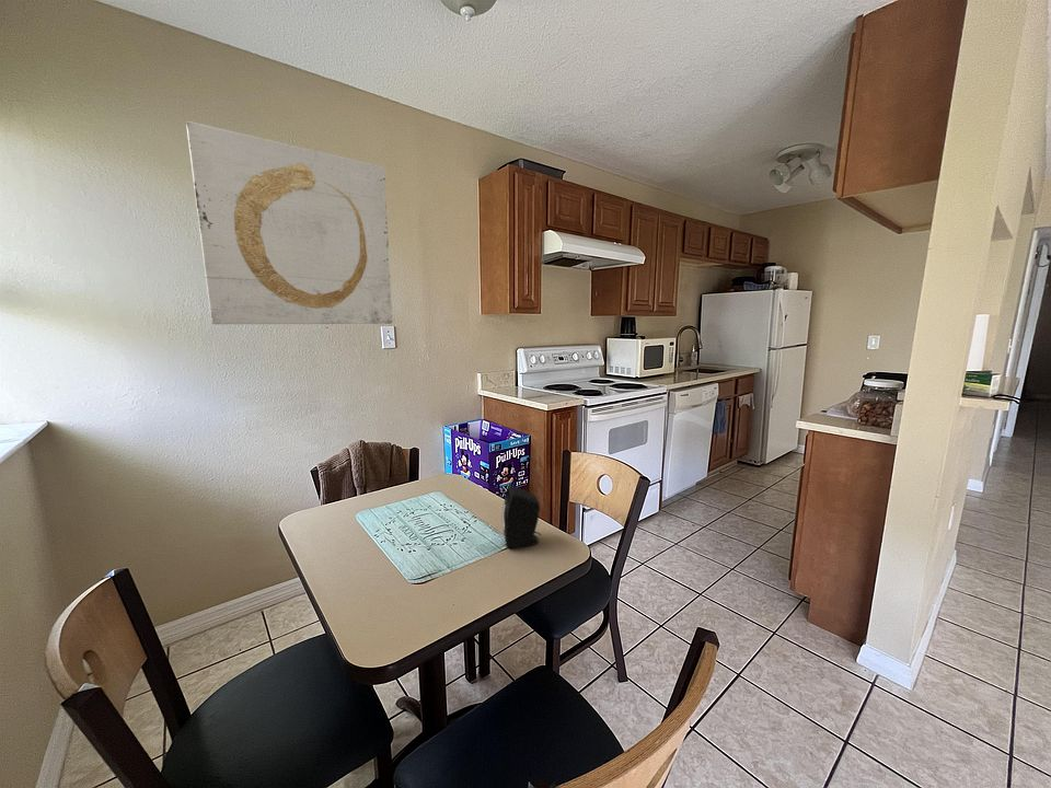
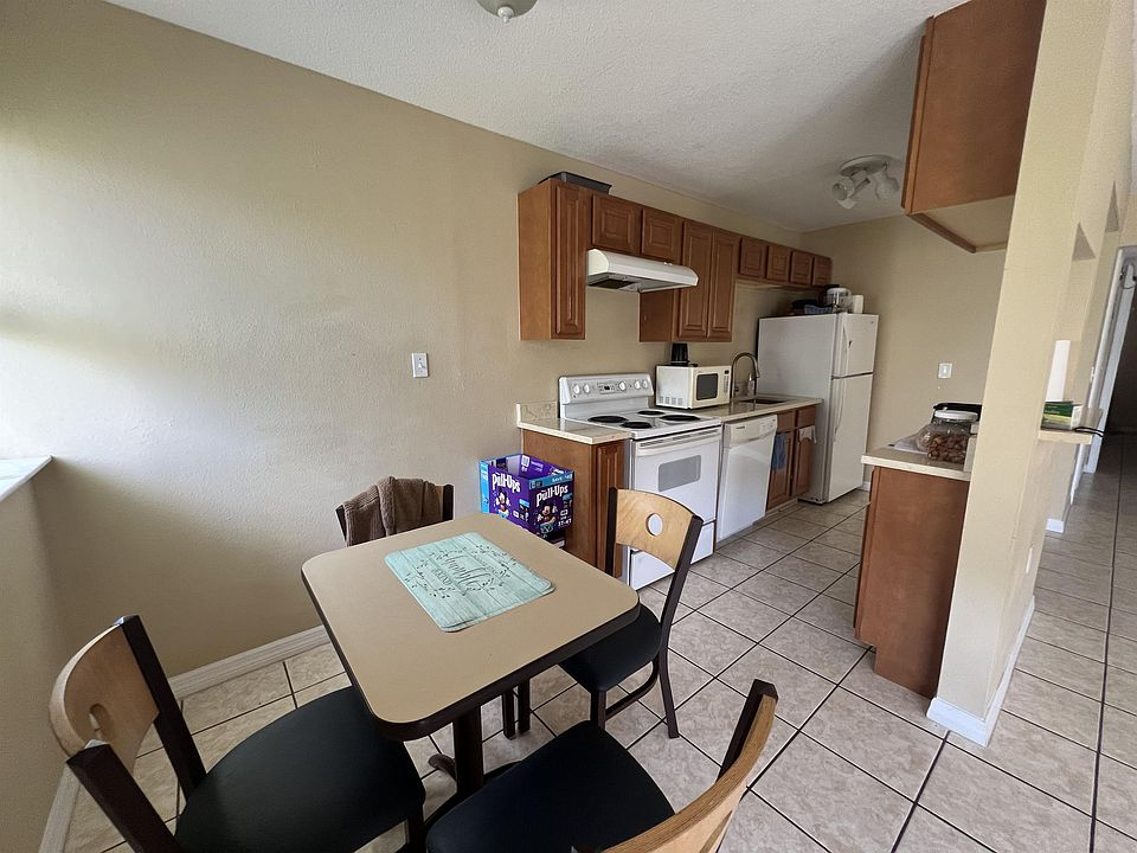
- speaker (522, 515)
- wall art (304, 239)
